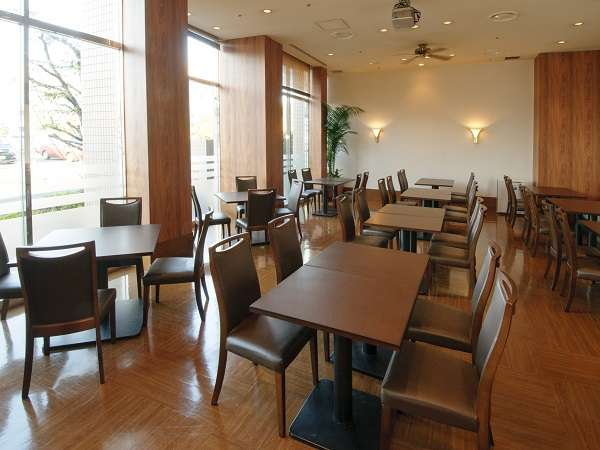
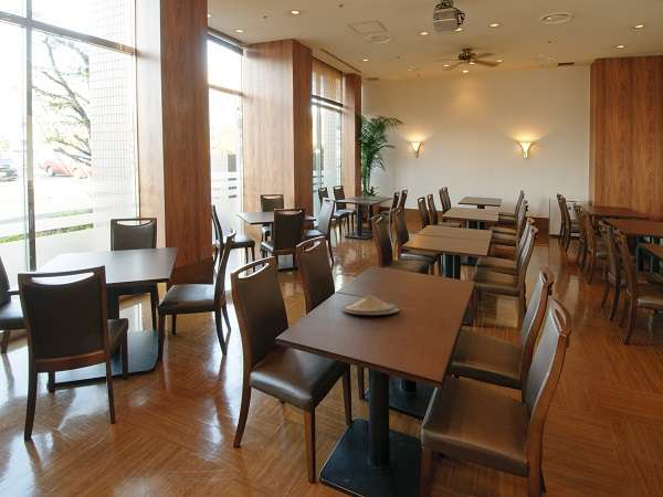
+ plate (370, 302)
